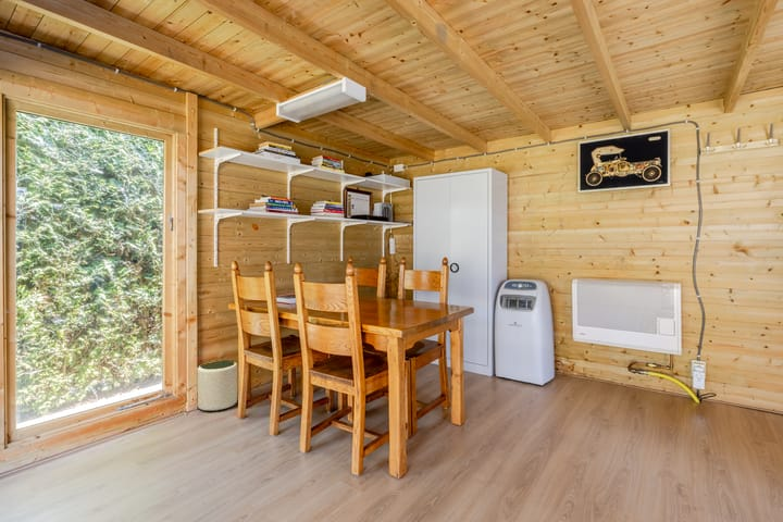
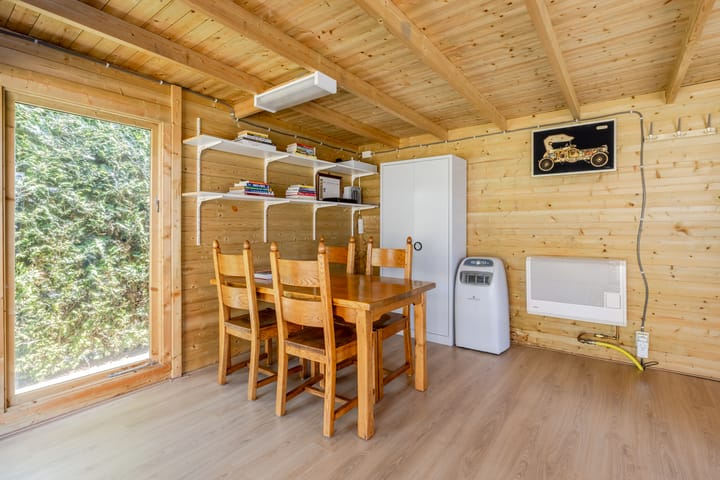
- plant pot (217, 384)
